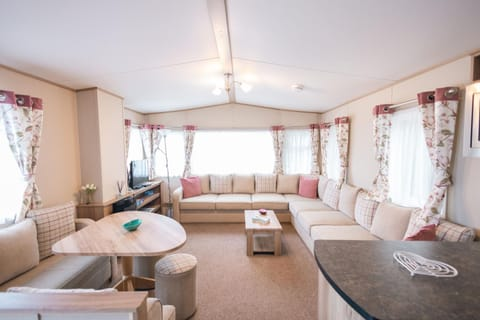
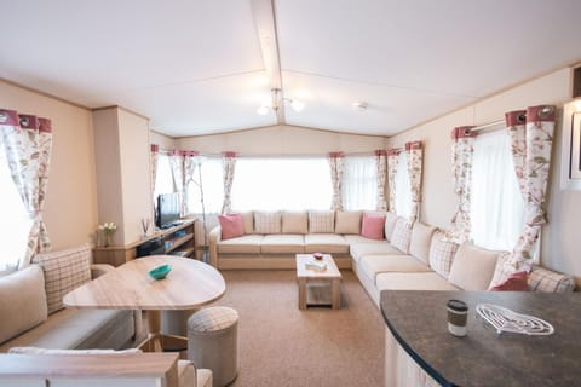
+ coffee cup (456, 317)
